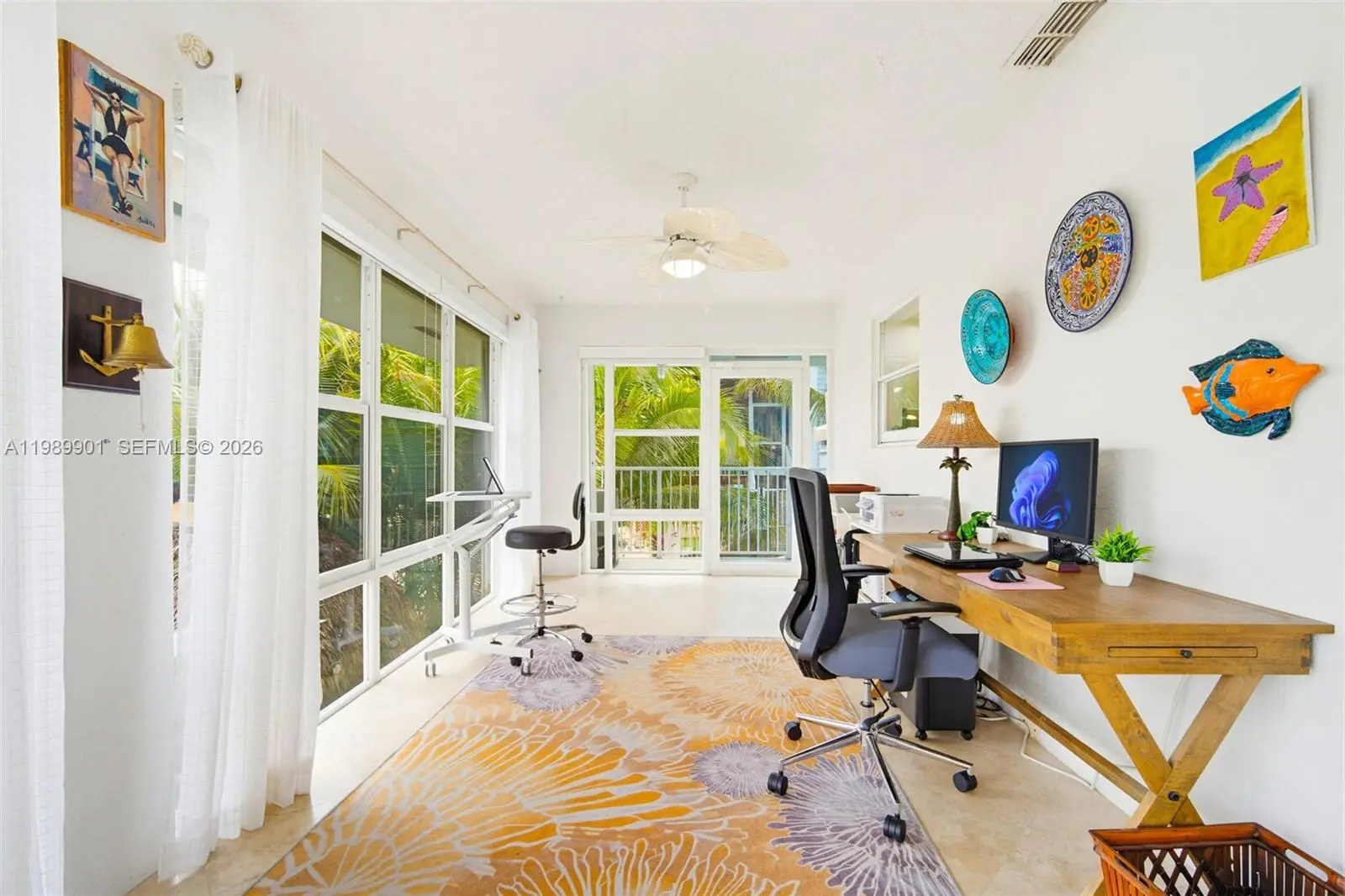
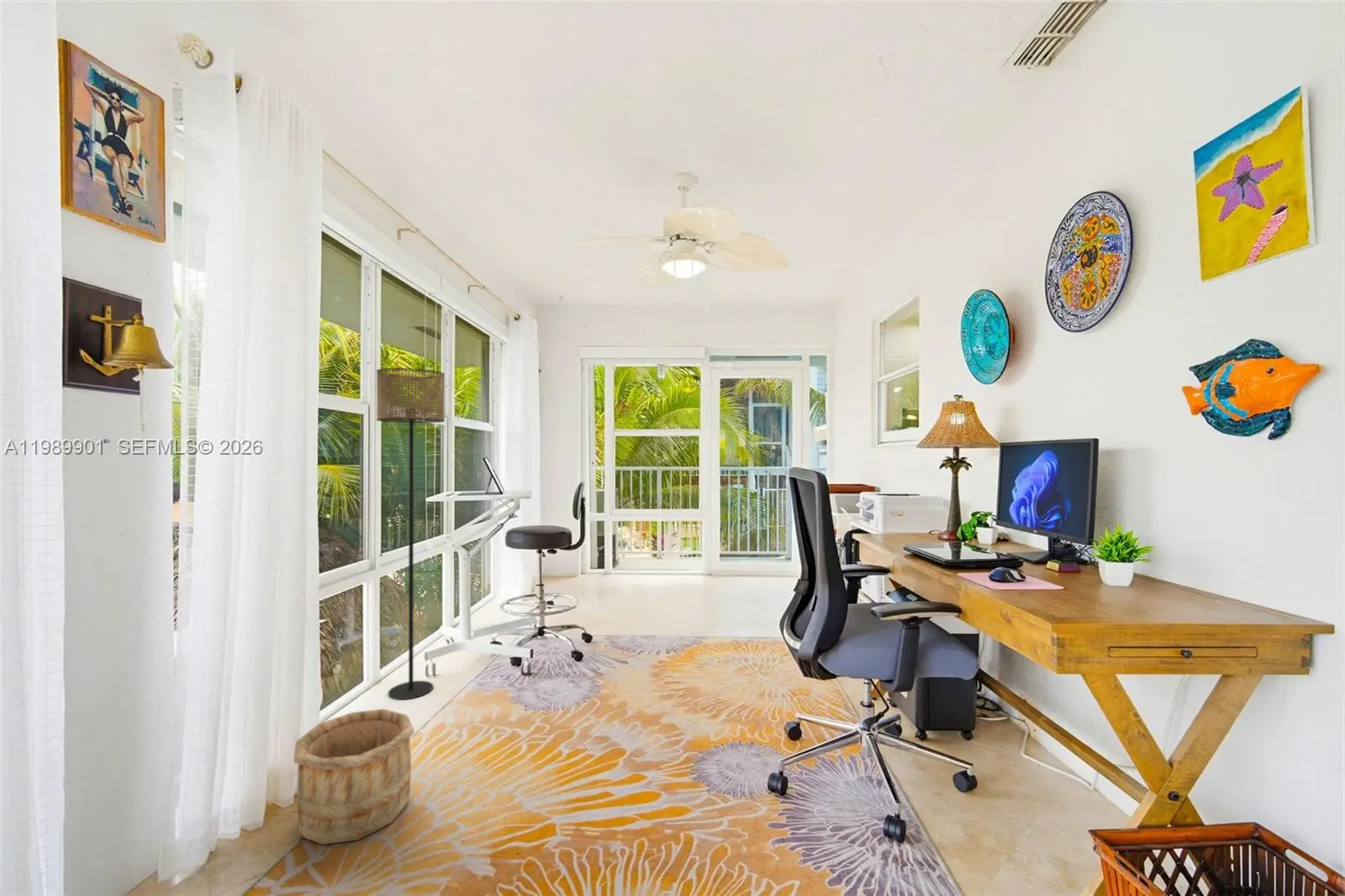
+ floor lamp (411, 531)
+ wooden bucket (356, 772)
